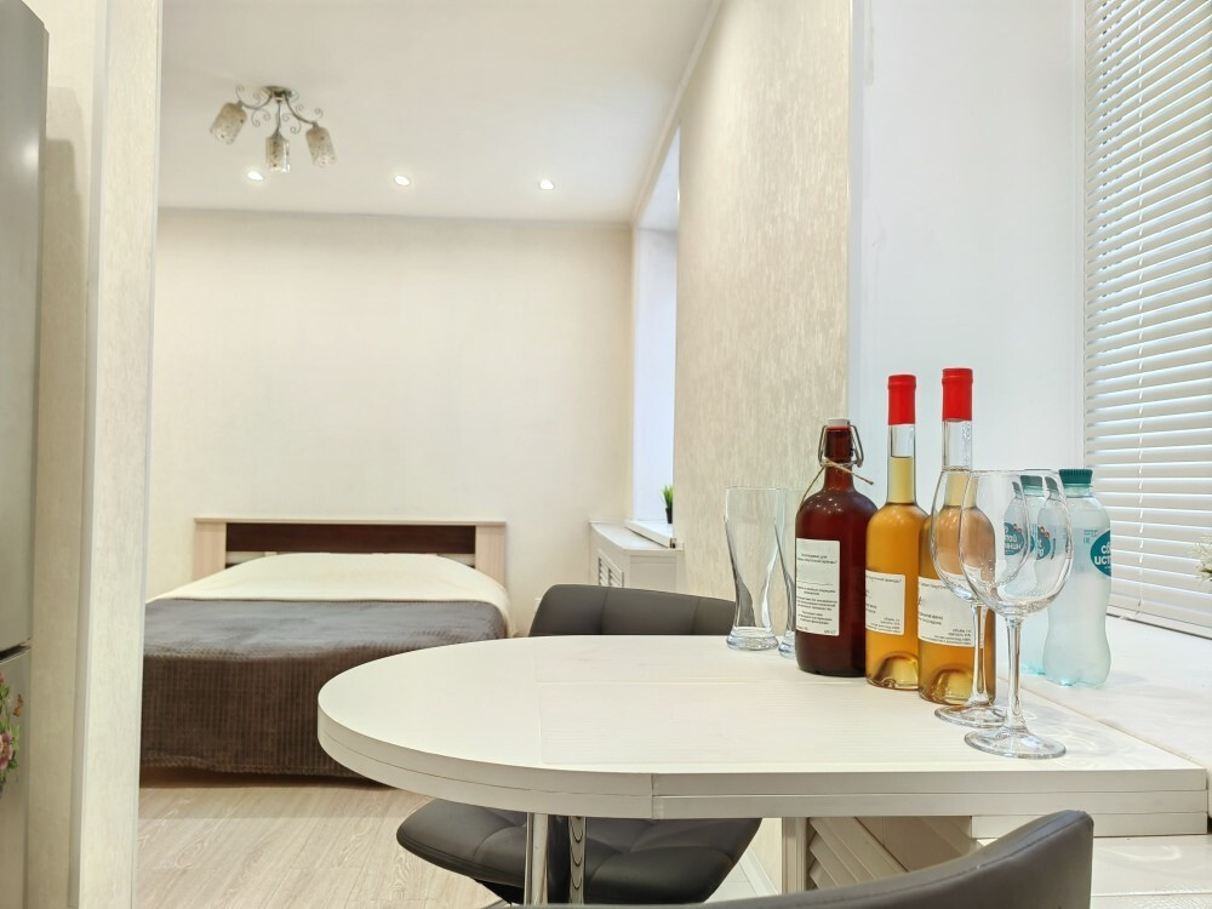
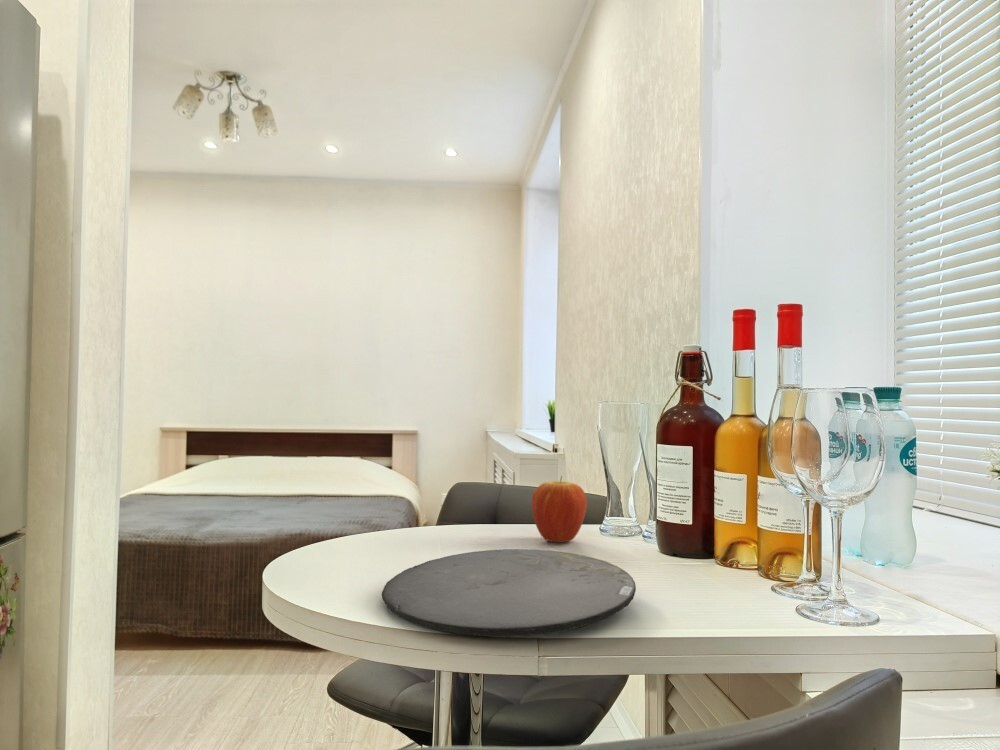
+ fruit (558, 507)
+ plate (508, 585)
